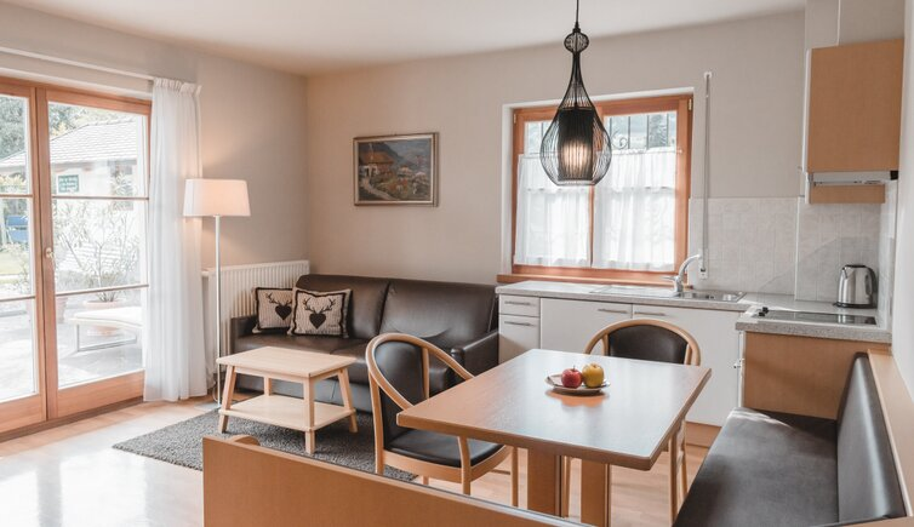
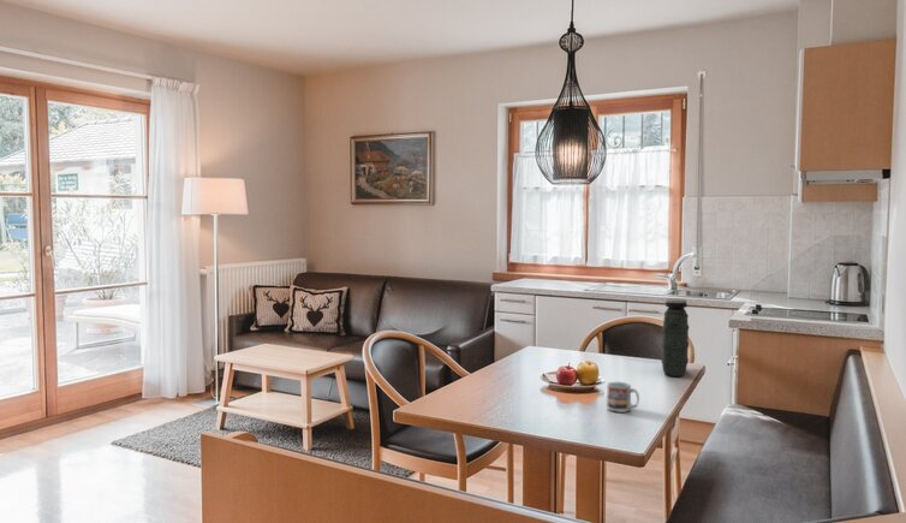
+ cup (622, 397)
+ water jug (675, 335)
